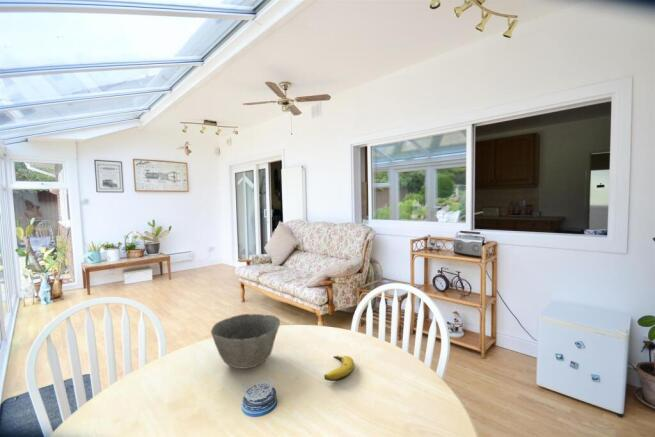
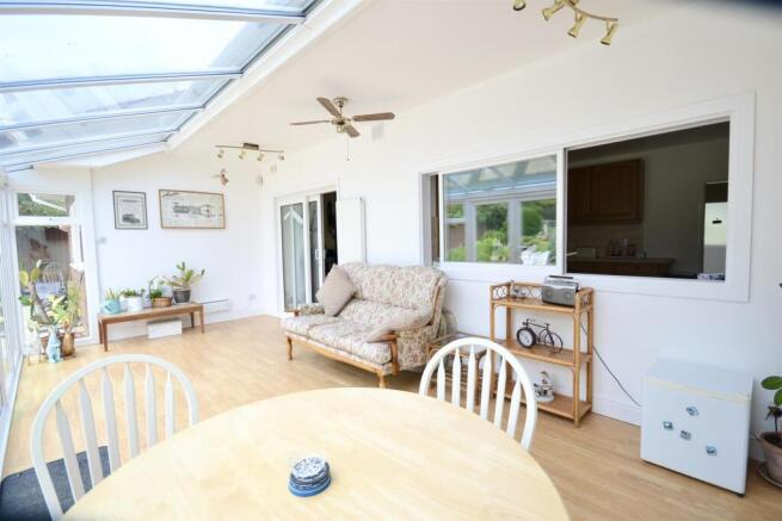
- banana (341, 366)
- bowl (247, 343)
